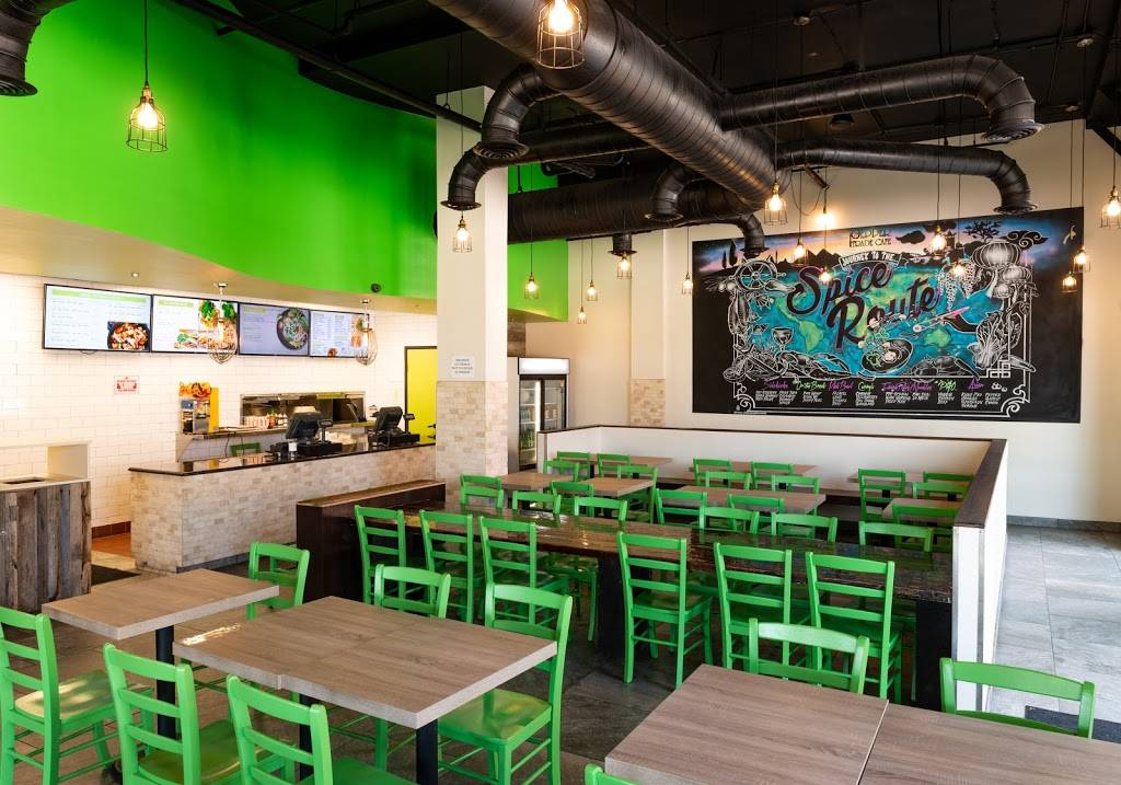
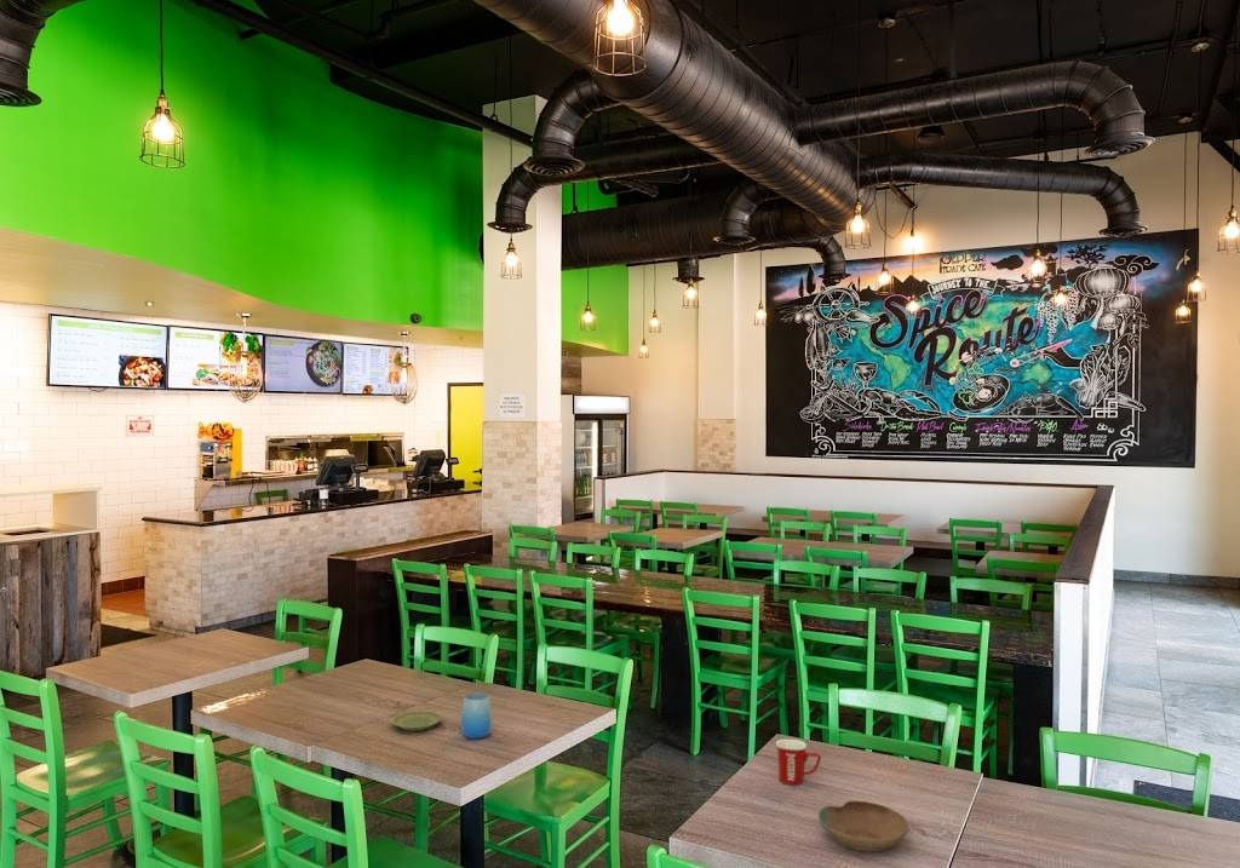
+ cup (476, 715)
+ plate (417, 722)
+ bowl (862, 829)
+ mug (798, 761)
